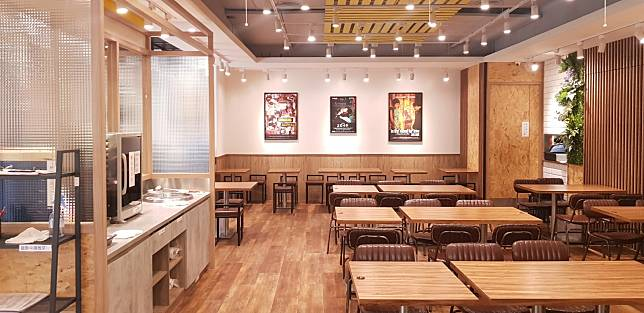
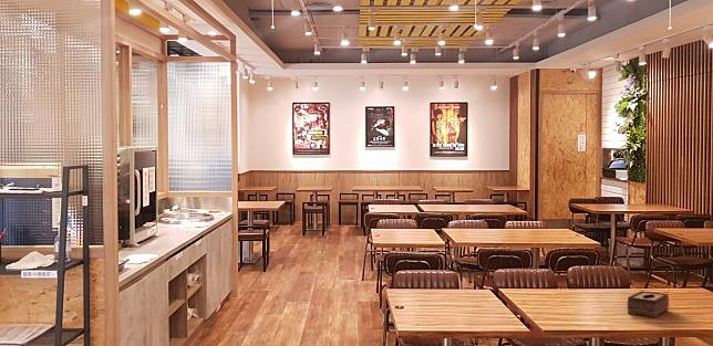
+ tissue box (648, 303)
